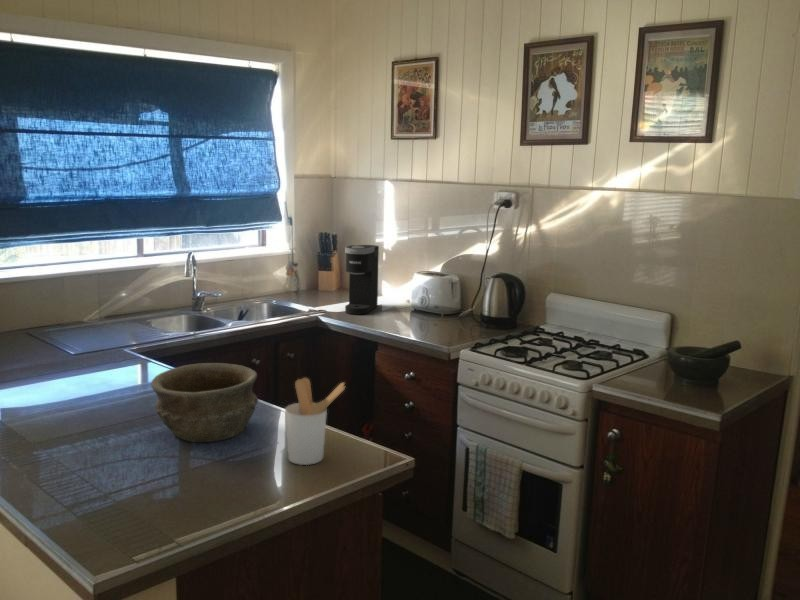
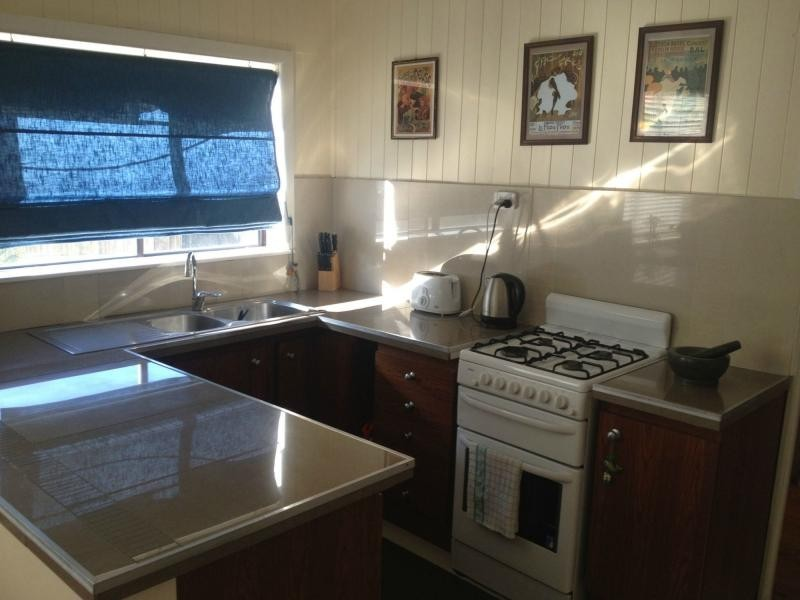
- bowl (205, 402)
- coffee maker (362, 277)
- utensil holder (316, 420)
